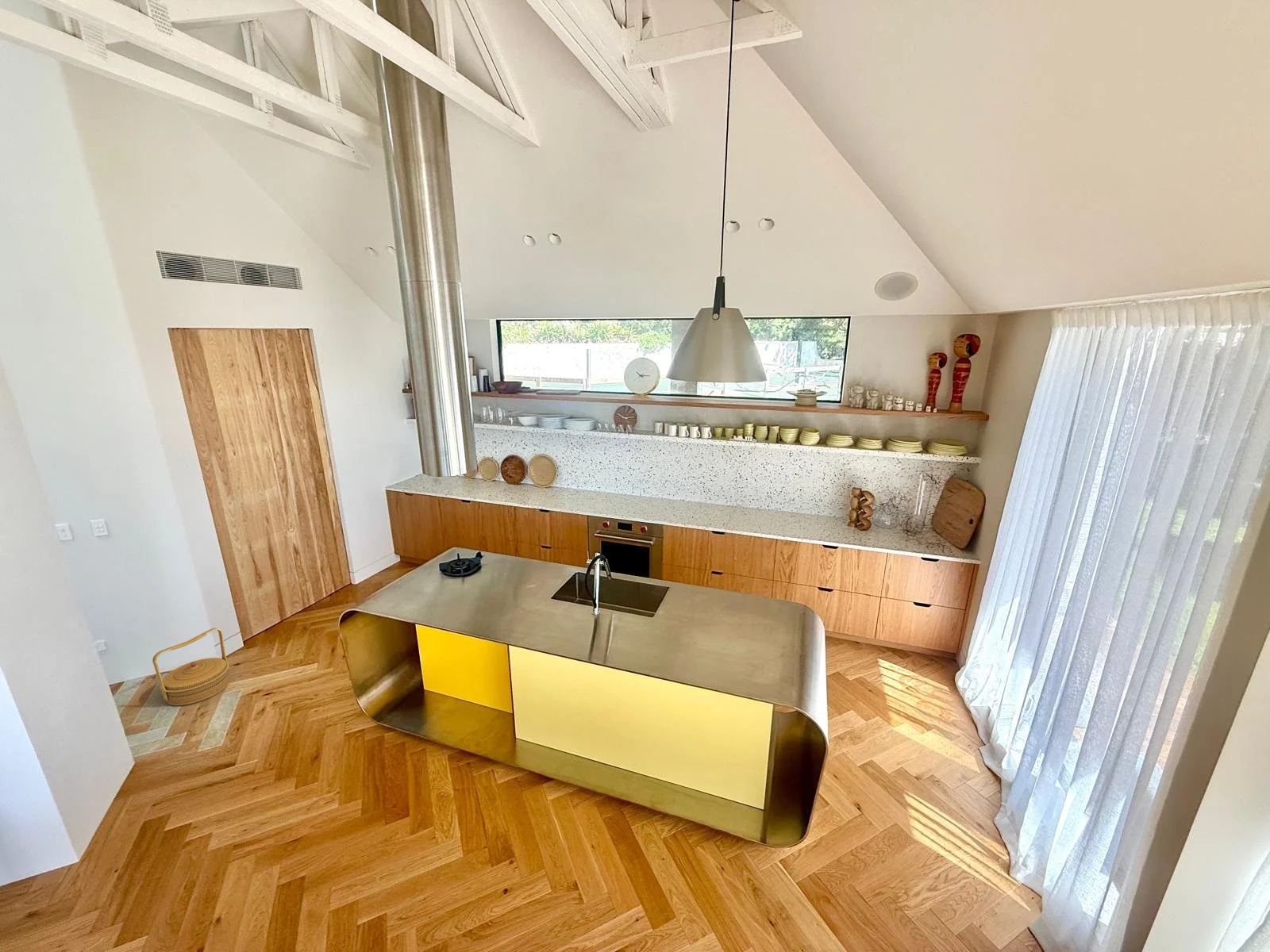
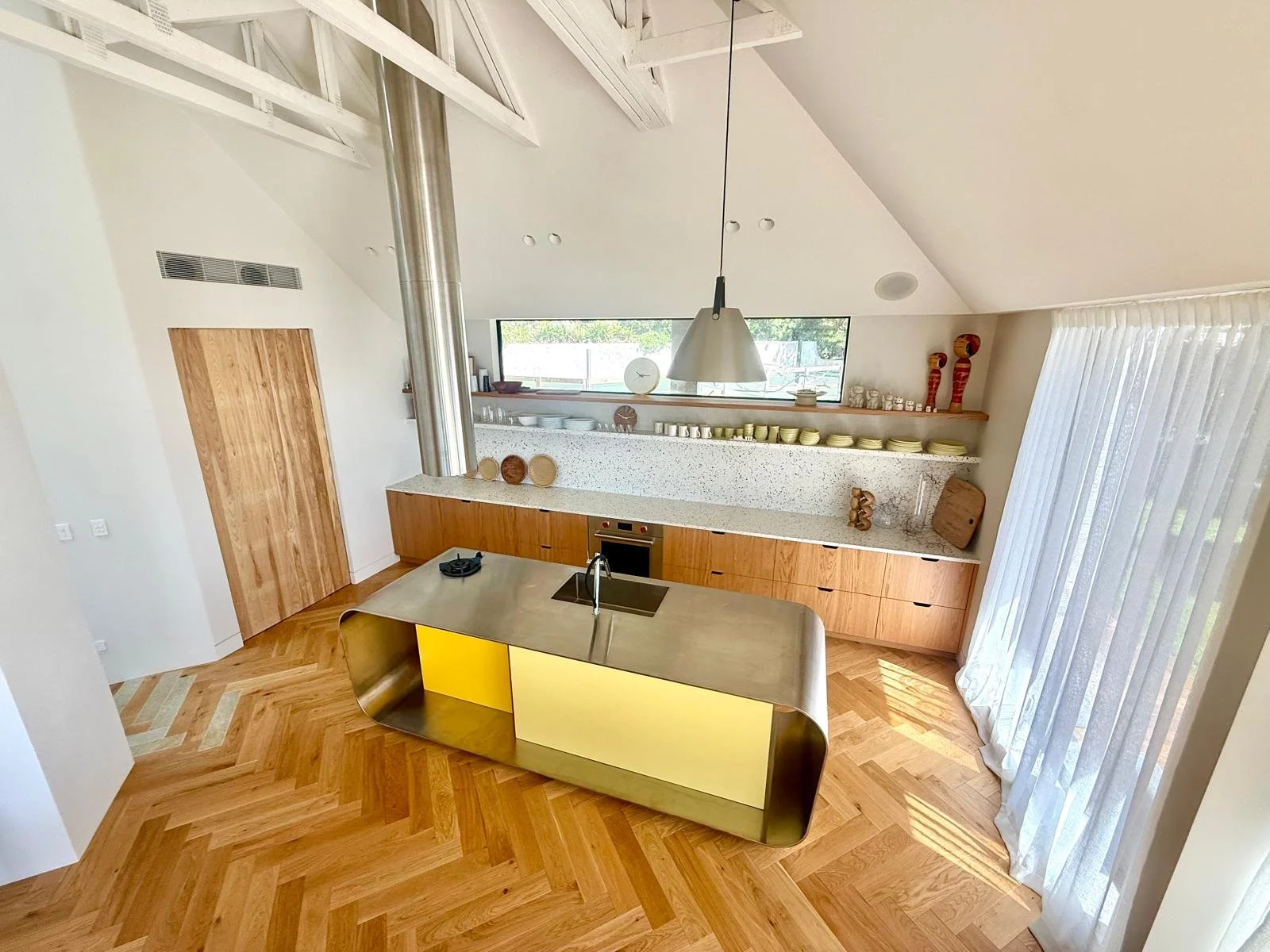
- basket (193, 665)
